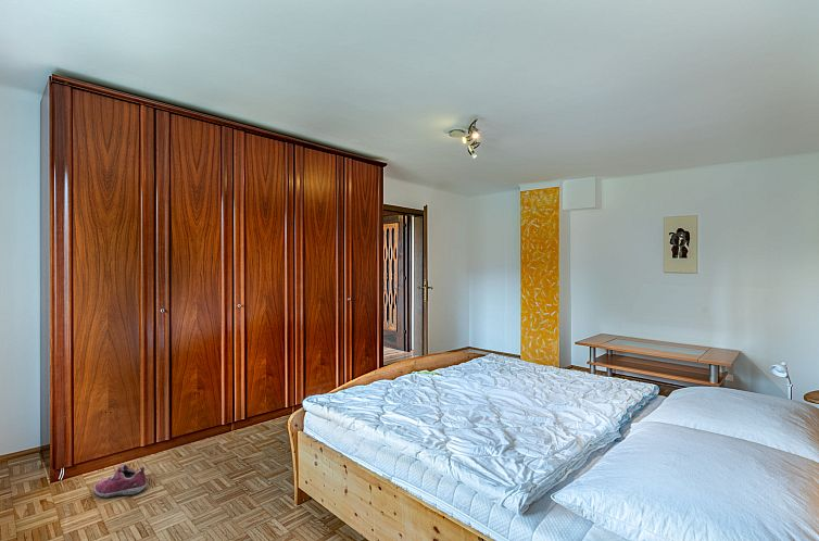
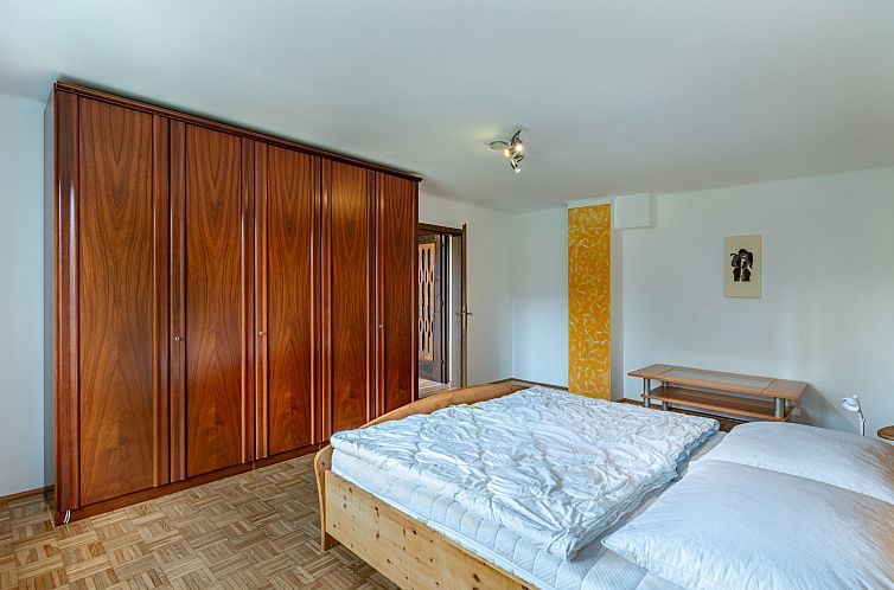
- shoe (119, 478)
